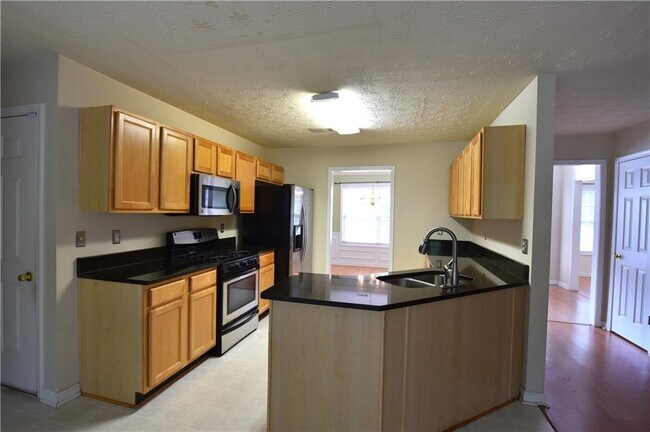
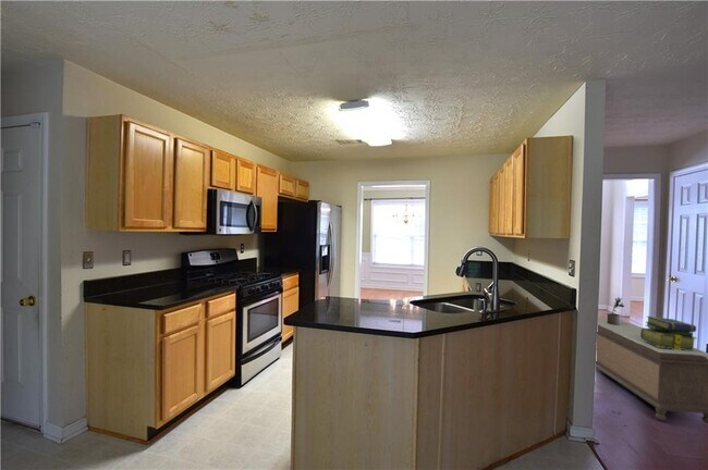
+ bench (633, 359)
+ potted plant (615, 310)
+ stack of books (668, 332)
